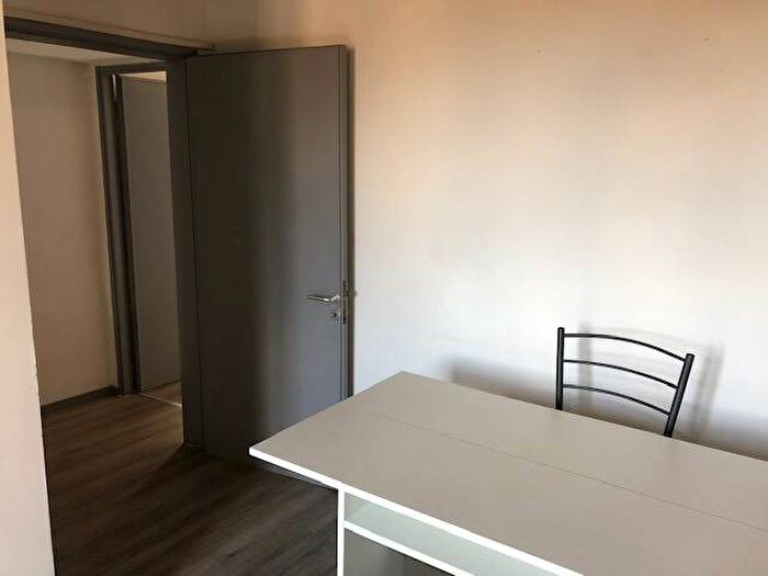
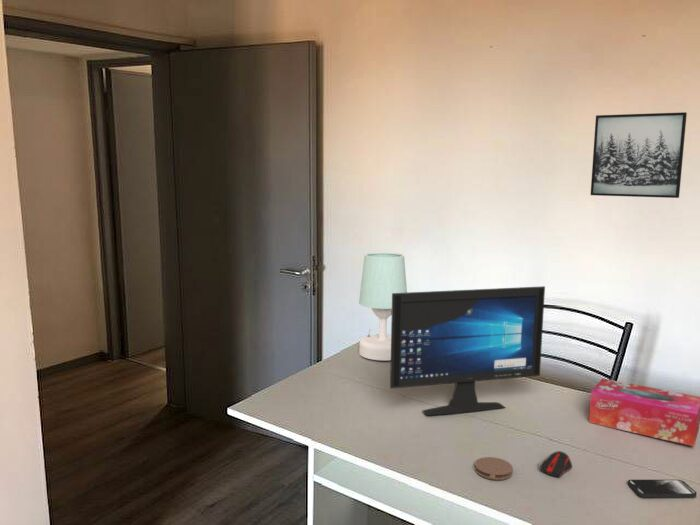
+ computer mouse (557, 461)
+ smartphone (661, 488)
+ wall art (636, 155)
+ coaster (493, 468)
+ tissue box (644, 410)
+ computer monitor (461, 346)
+ table lamp (383, 304)
